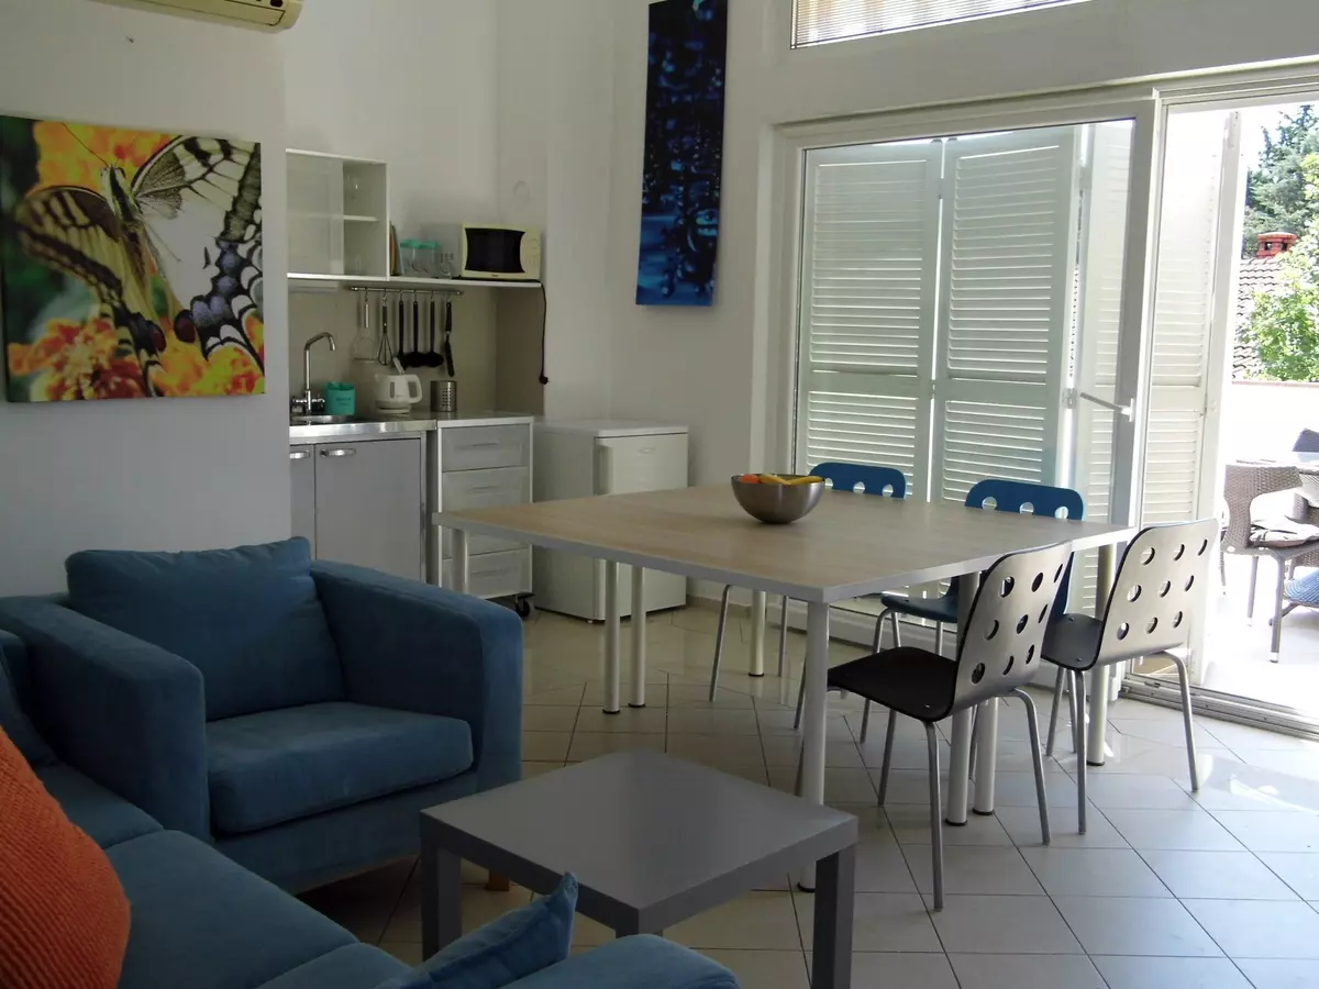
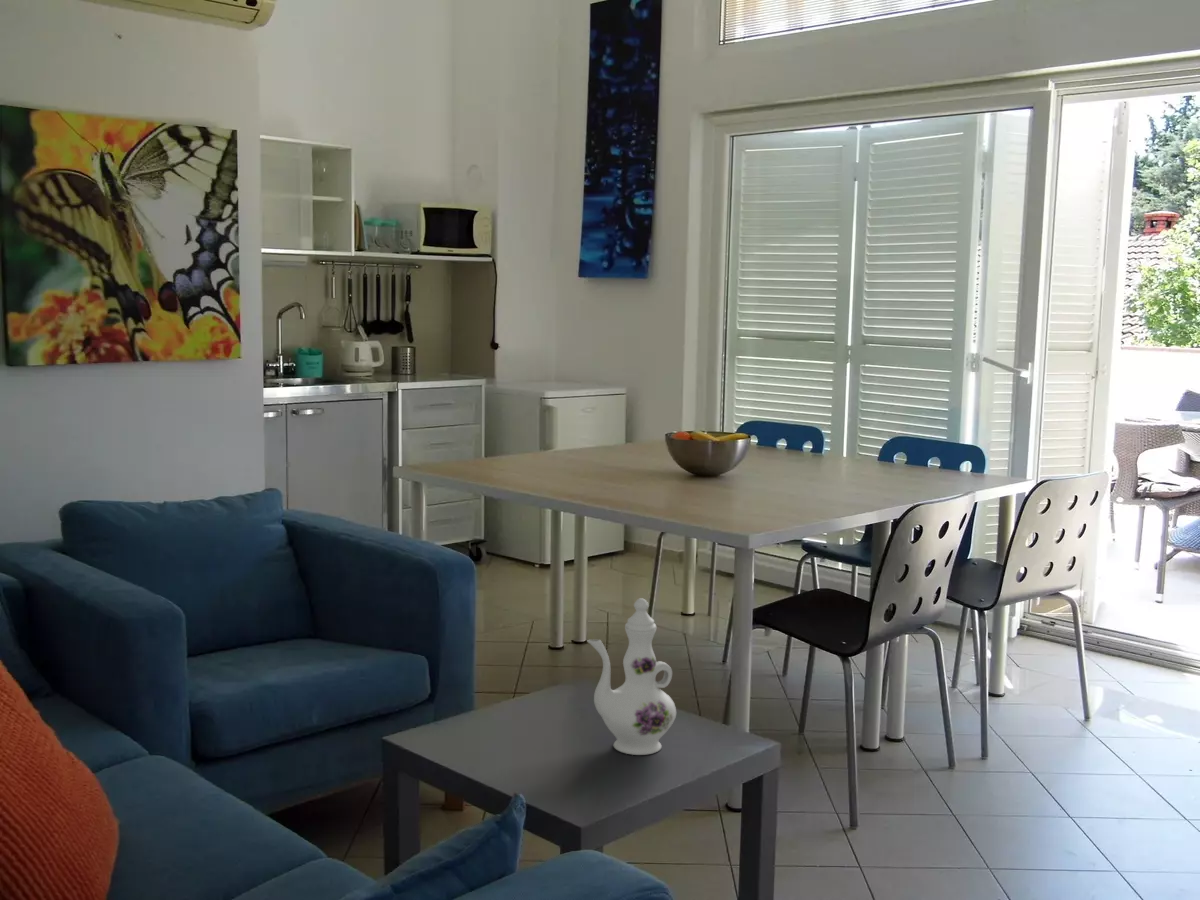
+ chinaware (630, 674)
